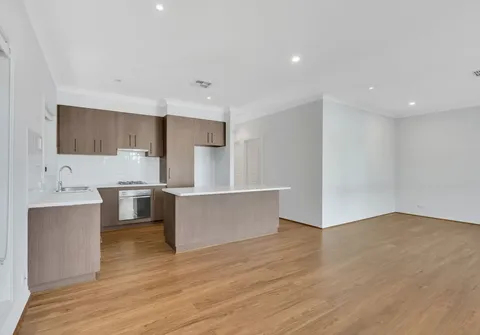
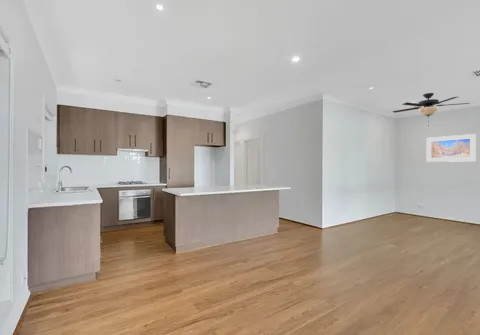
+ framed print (449, 148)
+ ceiling fan (428, 110)
